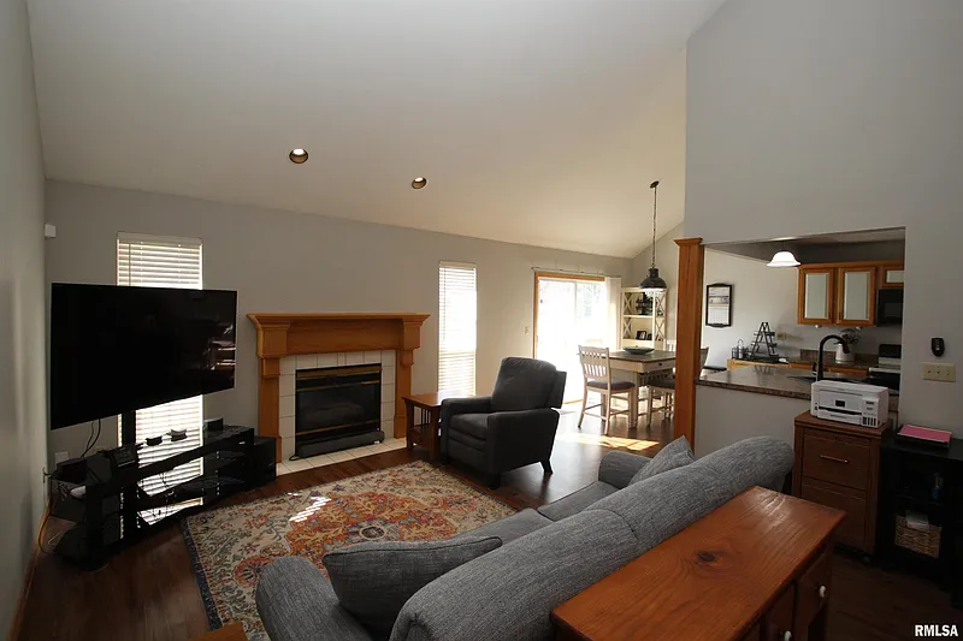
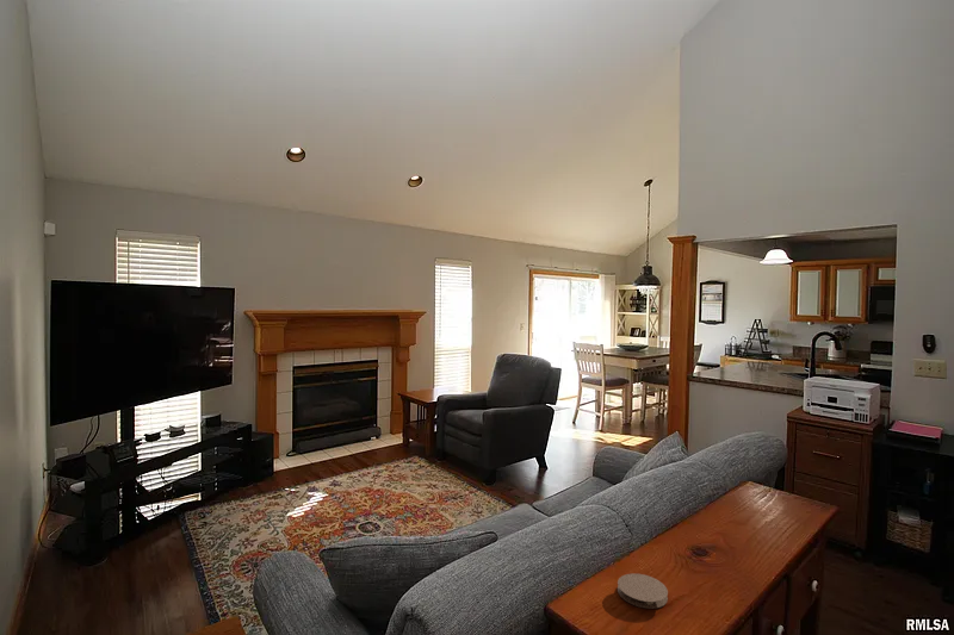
+ coaster (642, 590)
